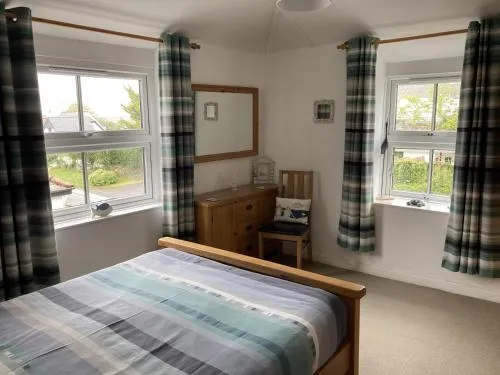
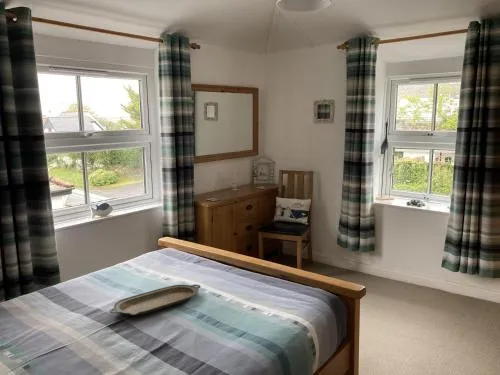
+ serving tray (158, 300)
